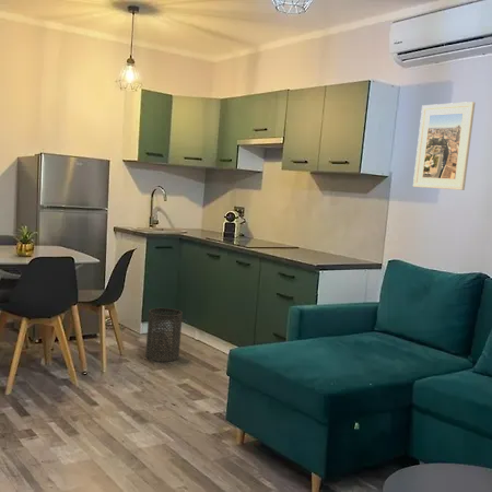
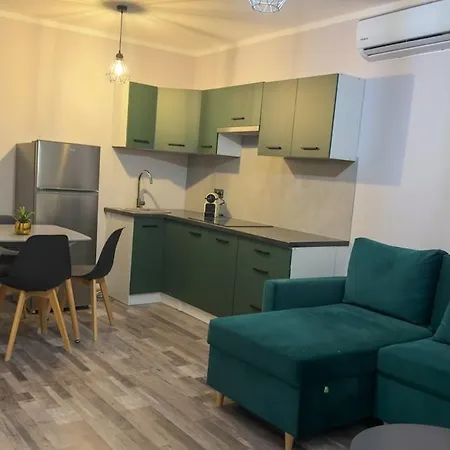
- trash can (164, 333)
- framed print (442, 145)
